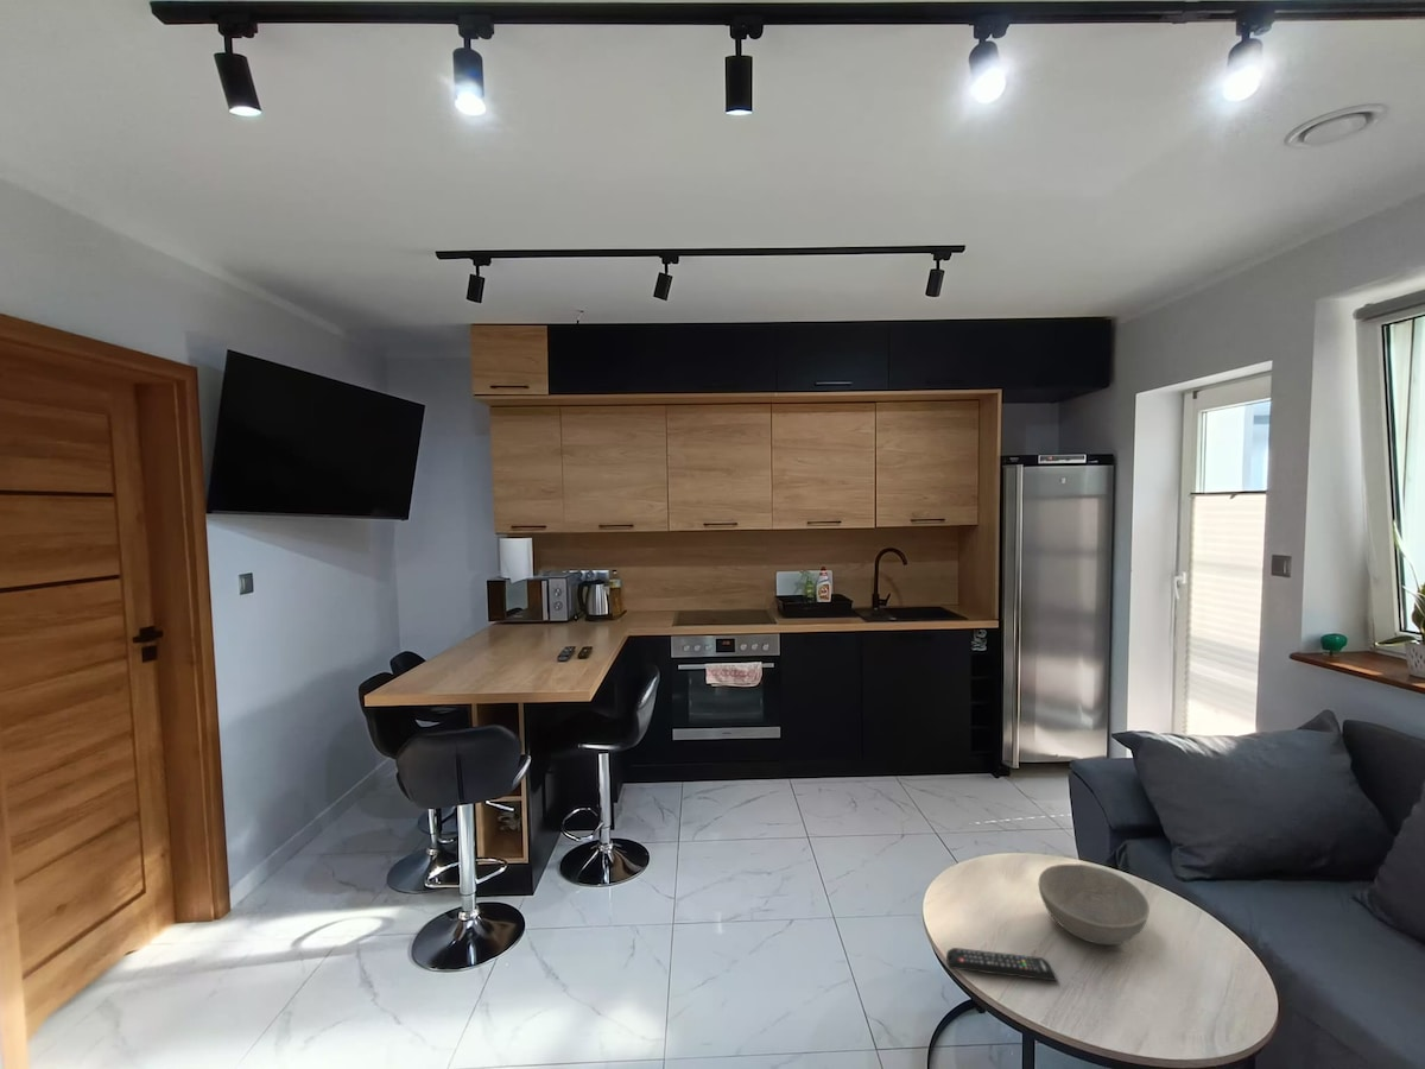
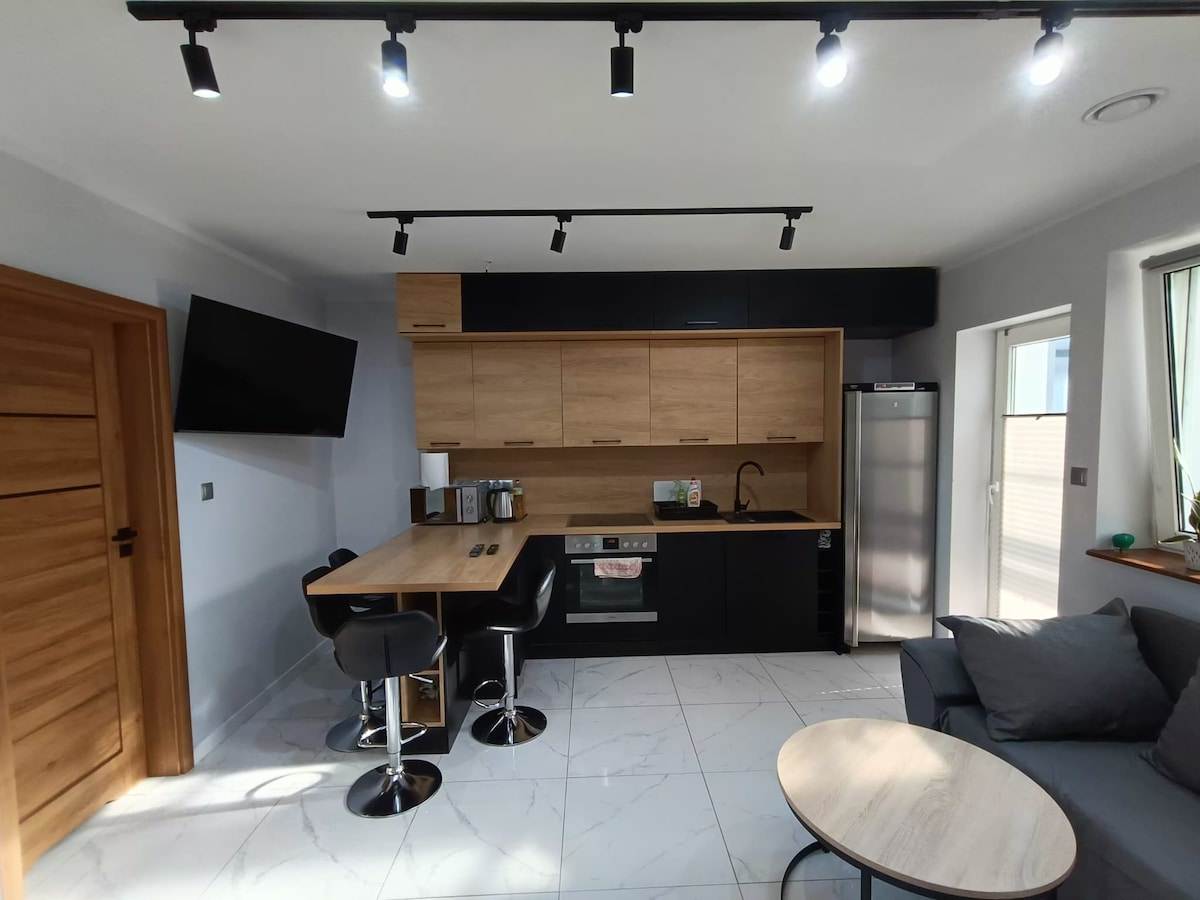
- bowl (1091, 909)
- remote control (1000, 964)
